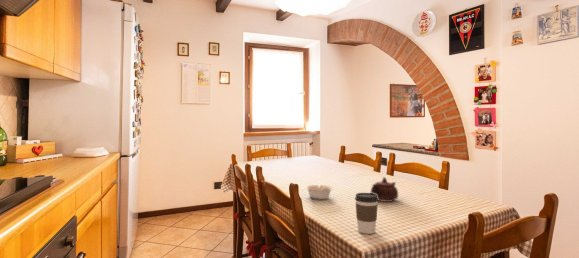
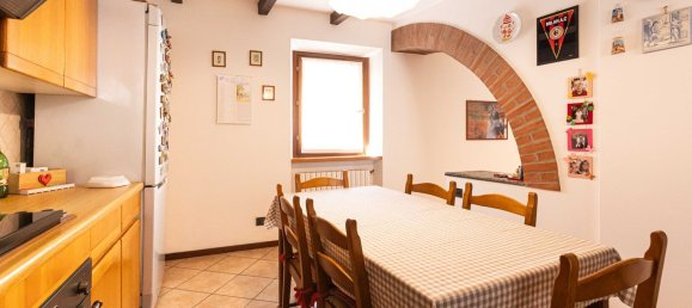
- teapot (383, 188)
- coffee cup (366, 212)
- legume (318, 191)
